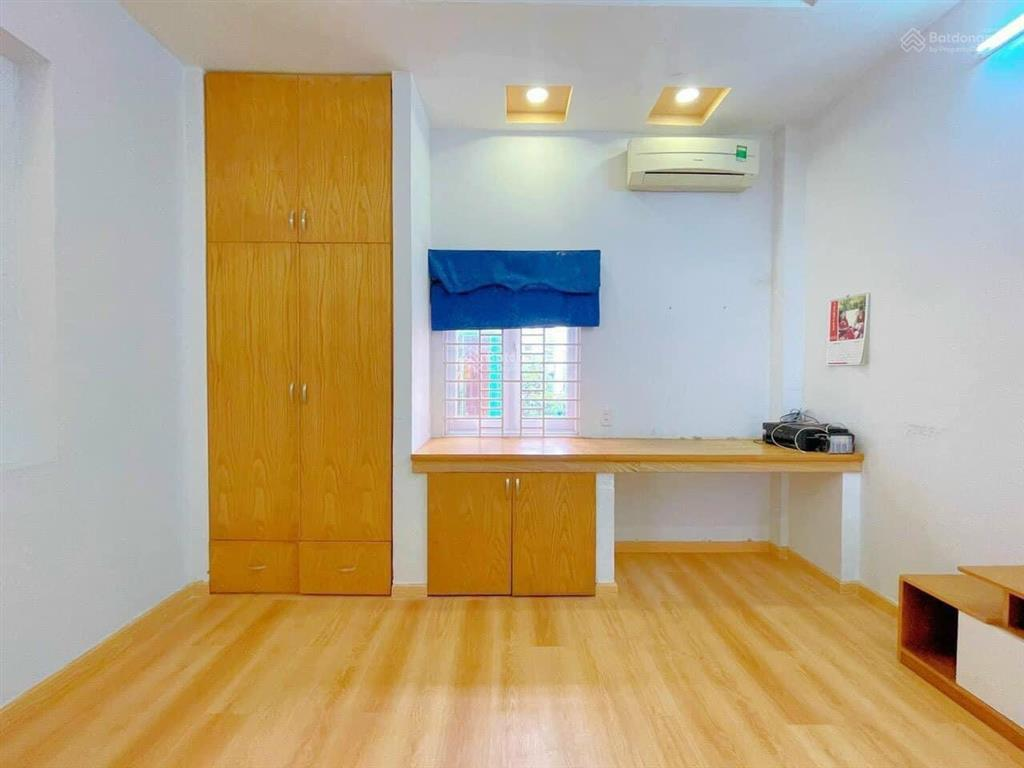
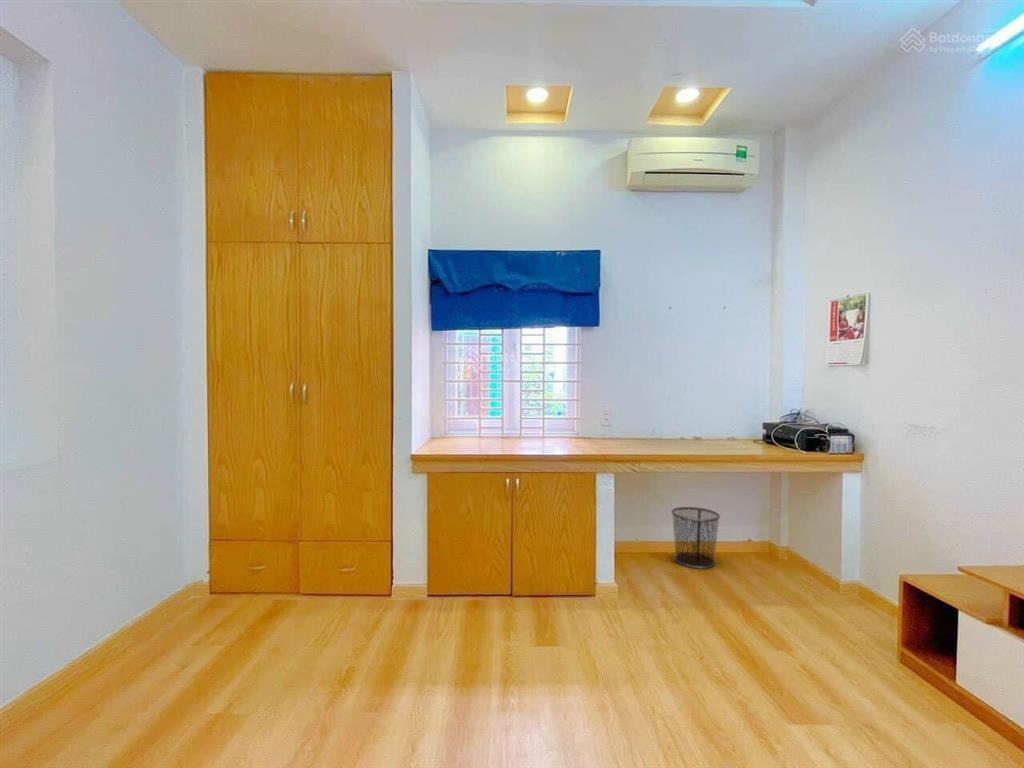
+ waste bin (694, 537)
